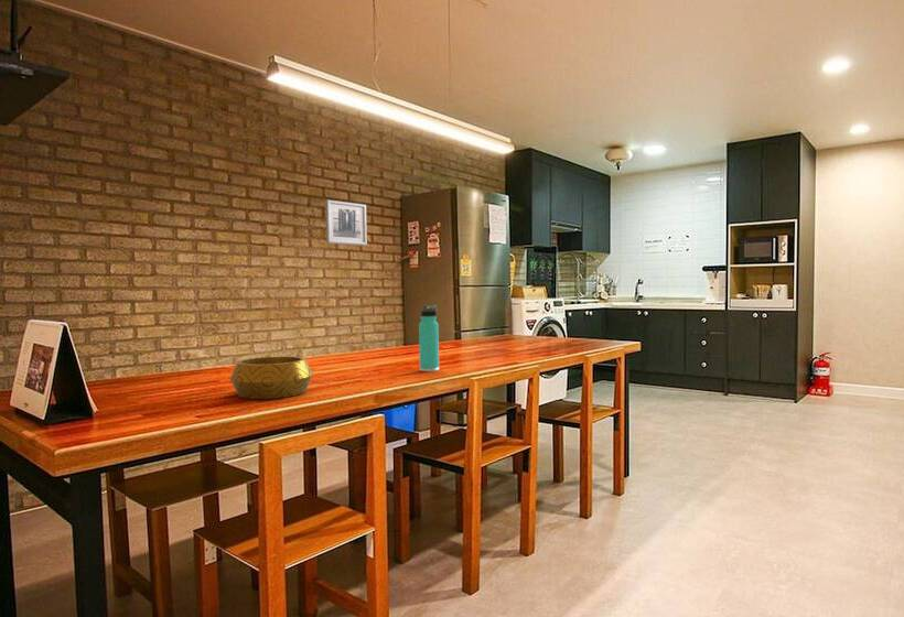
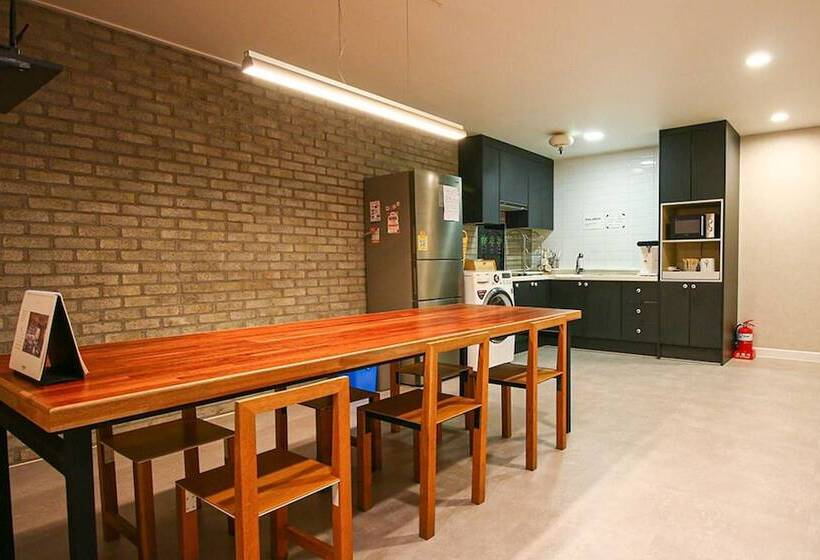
- thermos bottle (429, 337)
- wall art (346, 223)
- decorative bowl (272, 376)
